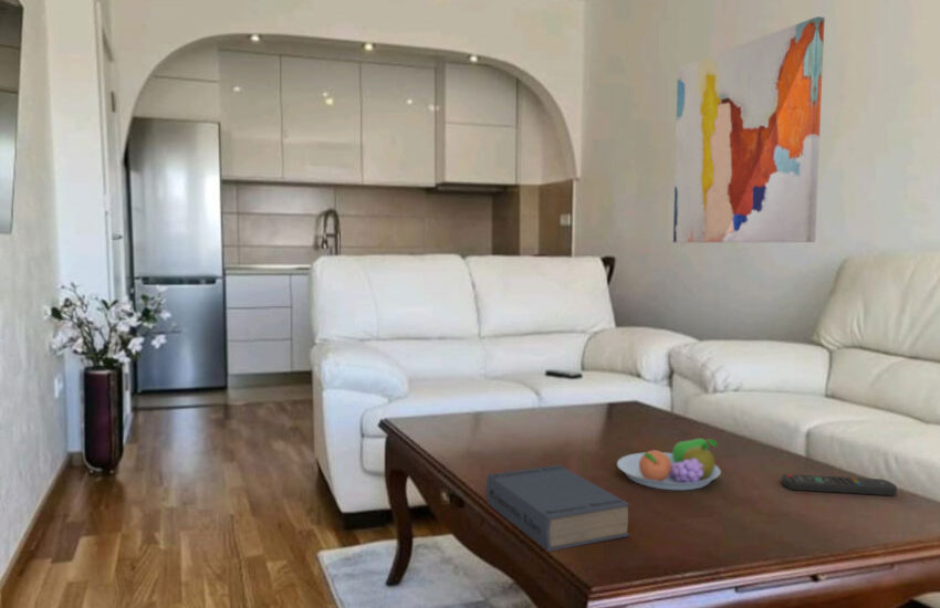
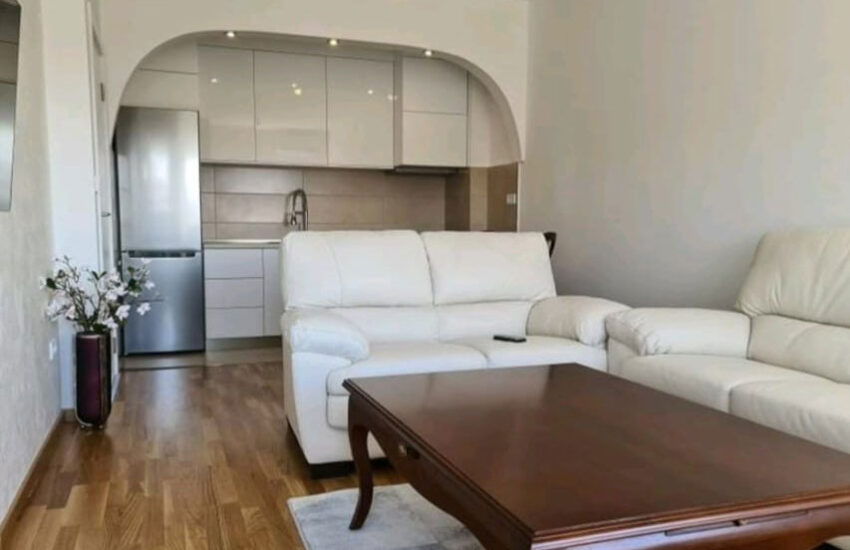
- remote control (837, 483)
- wall art (739, 145)
- book (553, 503)
- fruit bowl (671, 457)
